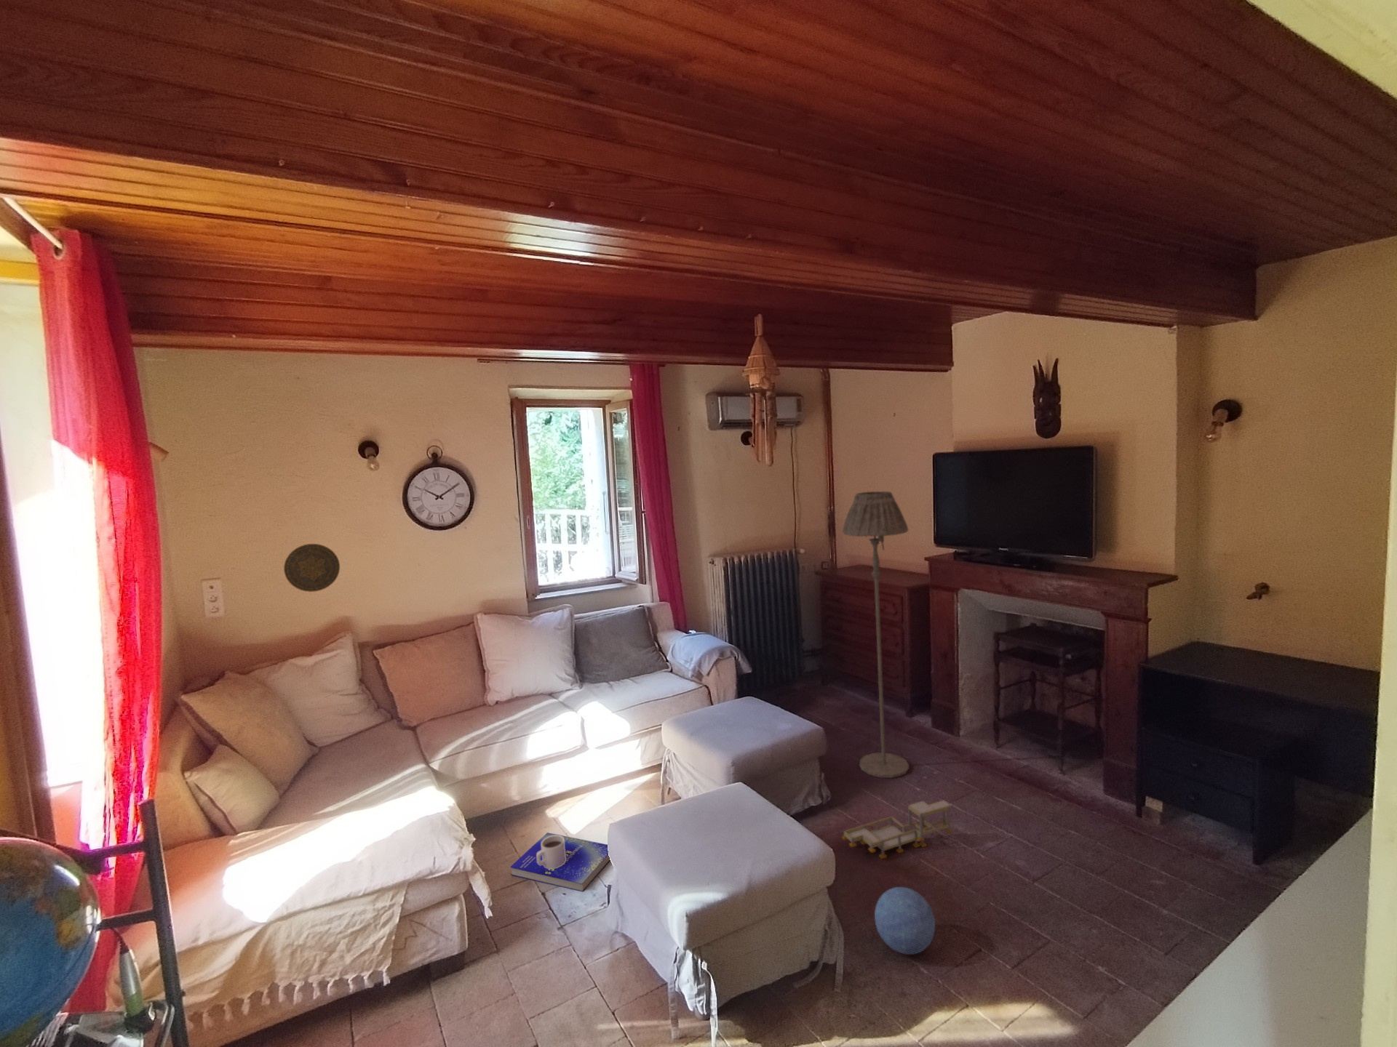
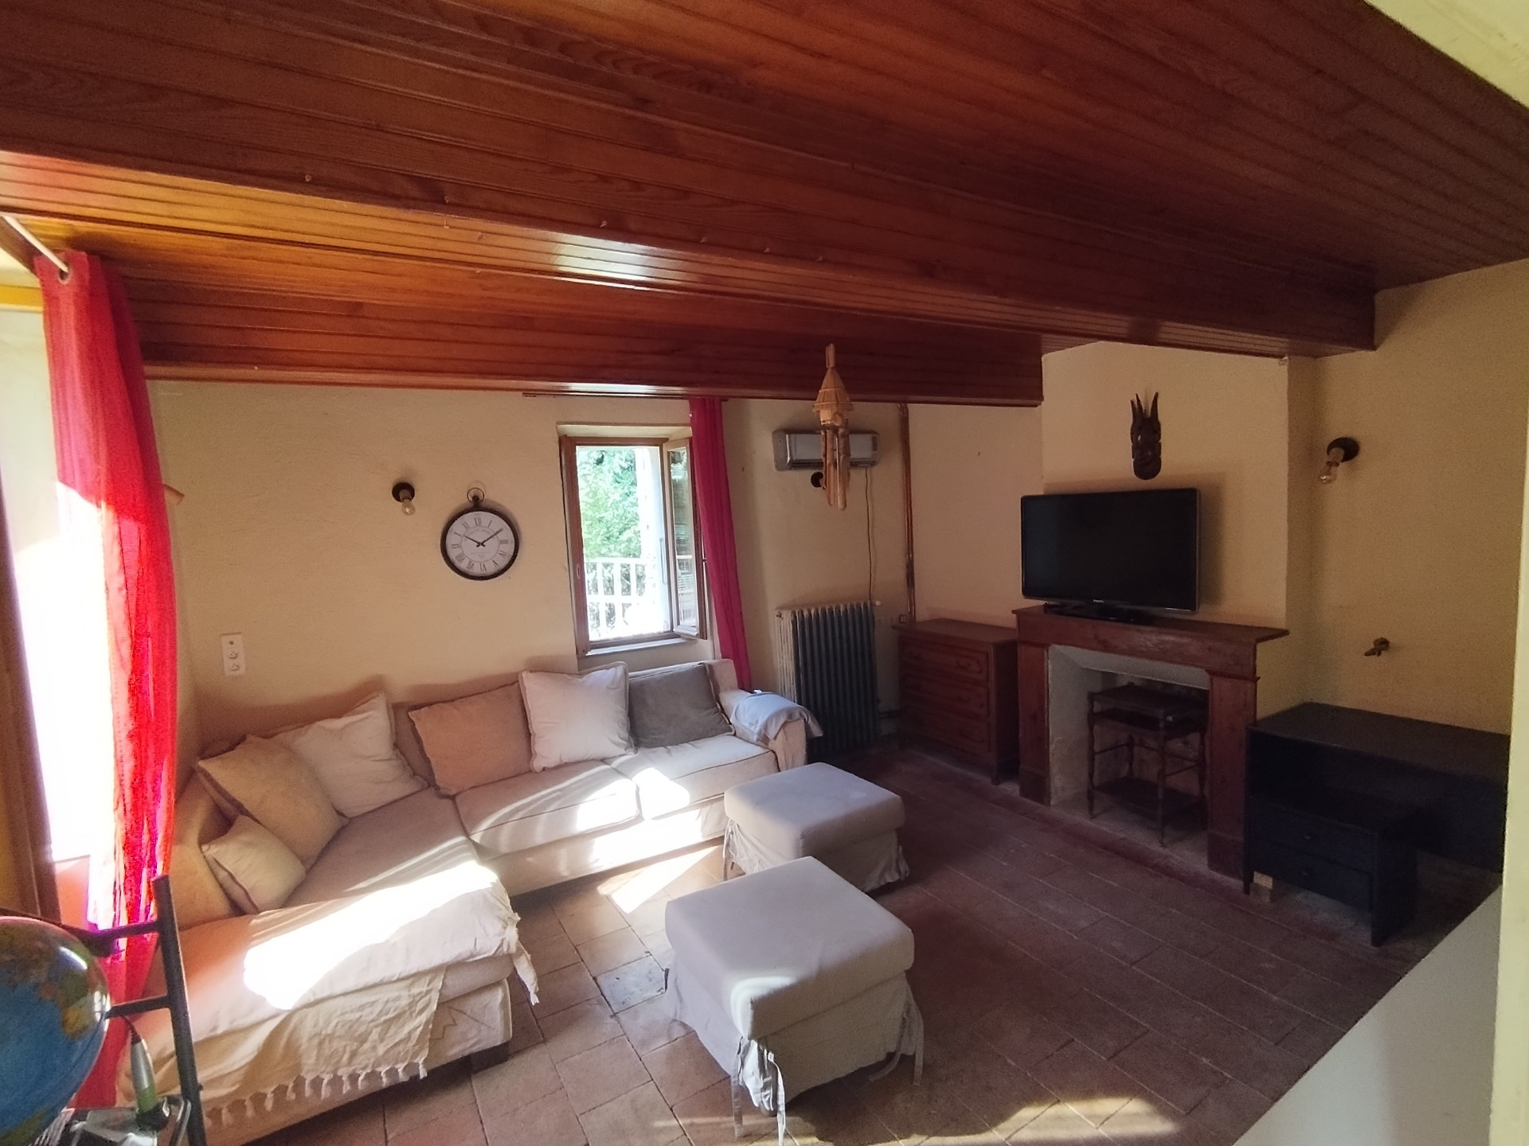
- floor lamp (879, 632)
- decorative plate (312, 567)
- ball (904, 919)
- toy train (895, 827)
- book (565, 861)
- mug (551, 852)
